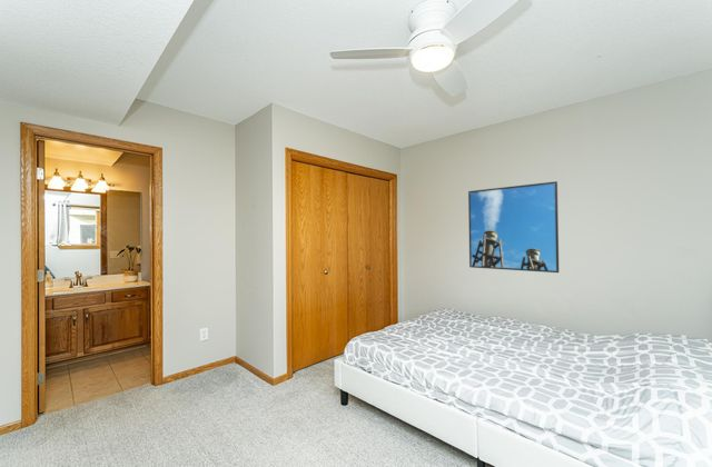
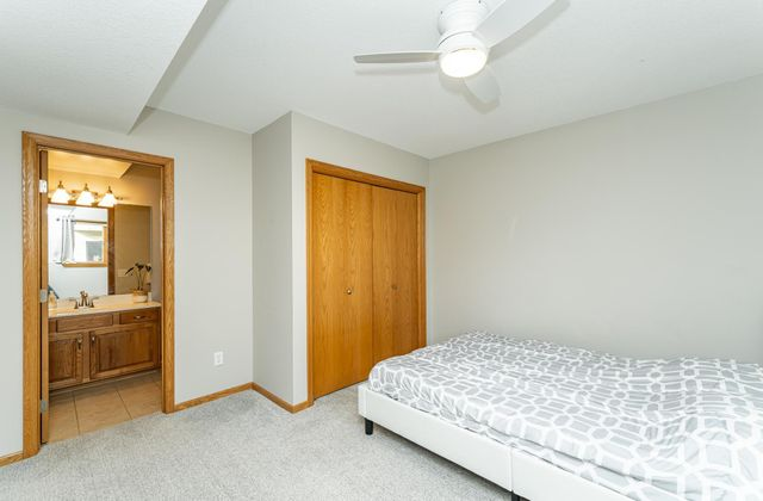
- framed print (510, 228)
